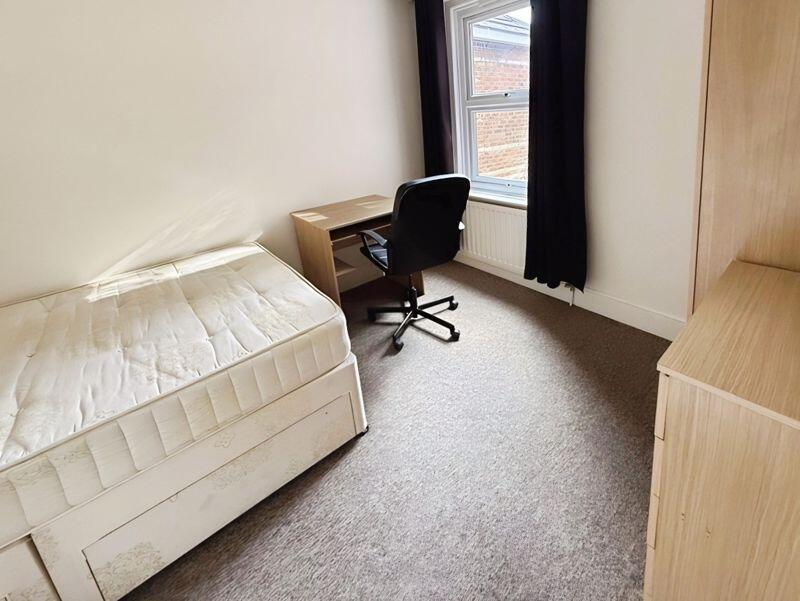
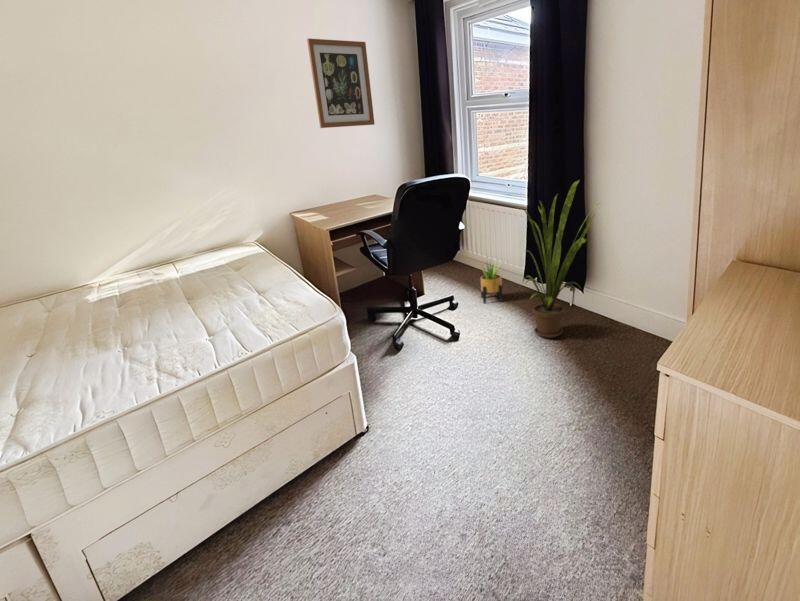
+ house plant (550, 261)
+ potted plant (490, 280)
+ wall art (343, 84)
